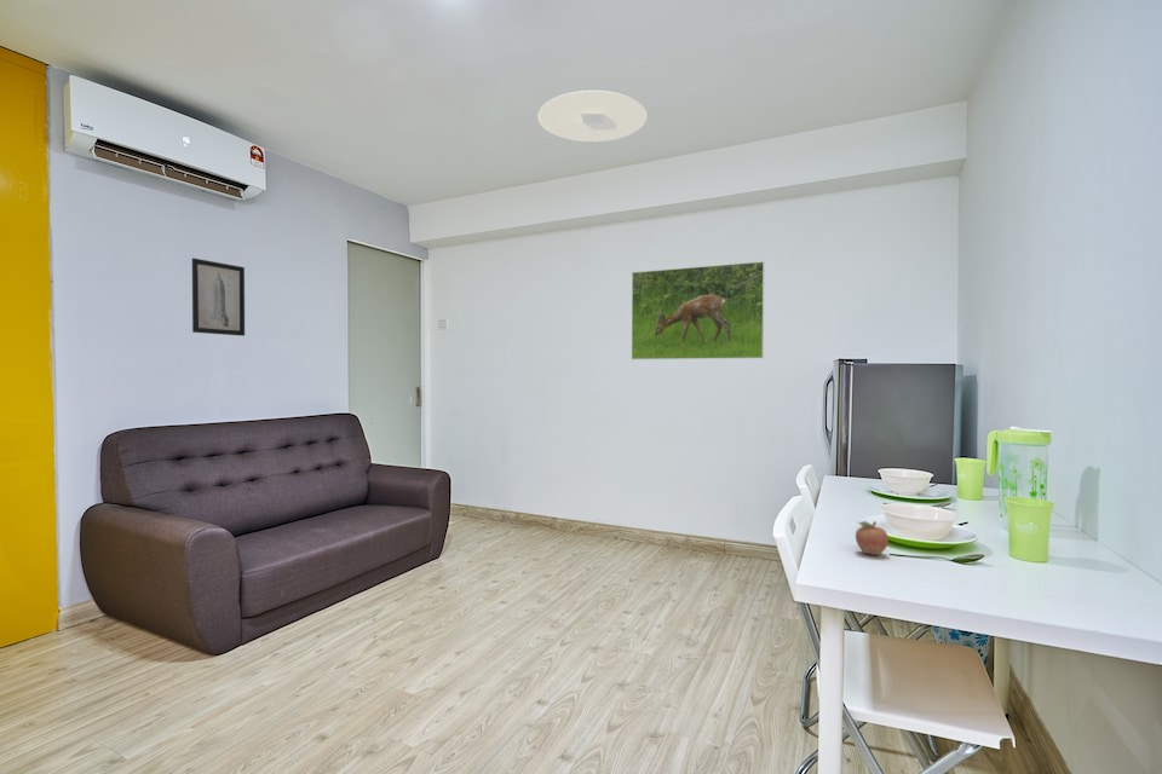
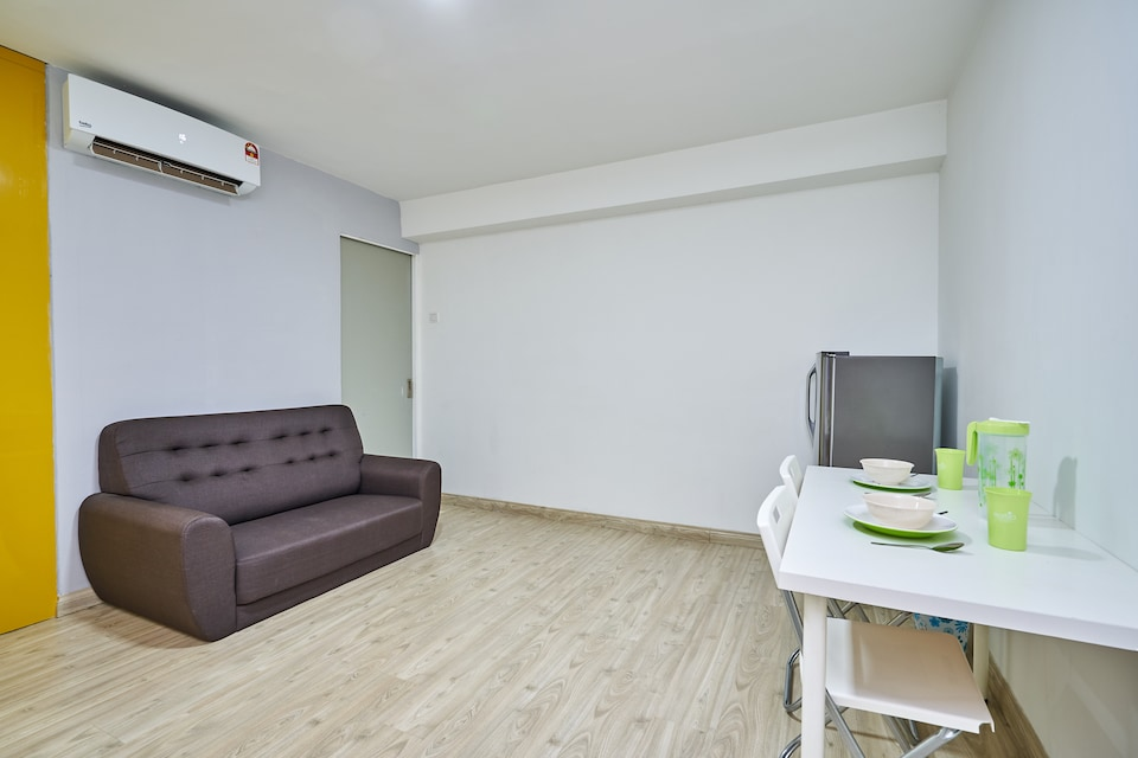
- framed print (694, 313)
- fruit (870, 537)
- ceiling light (592, 112)
- wall art (219, 298)
